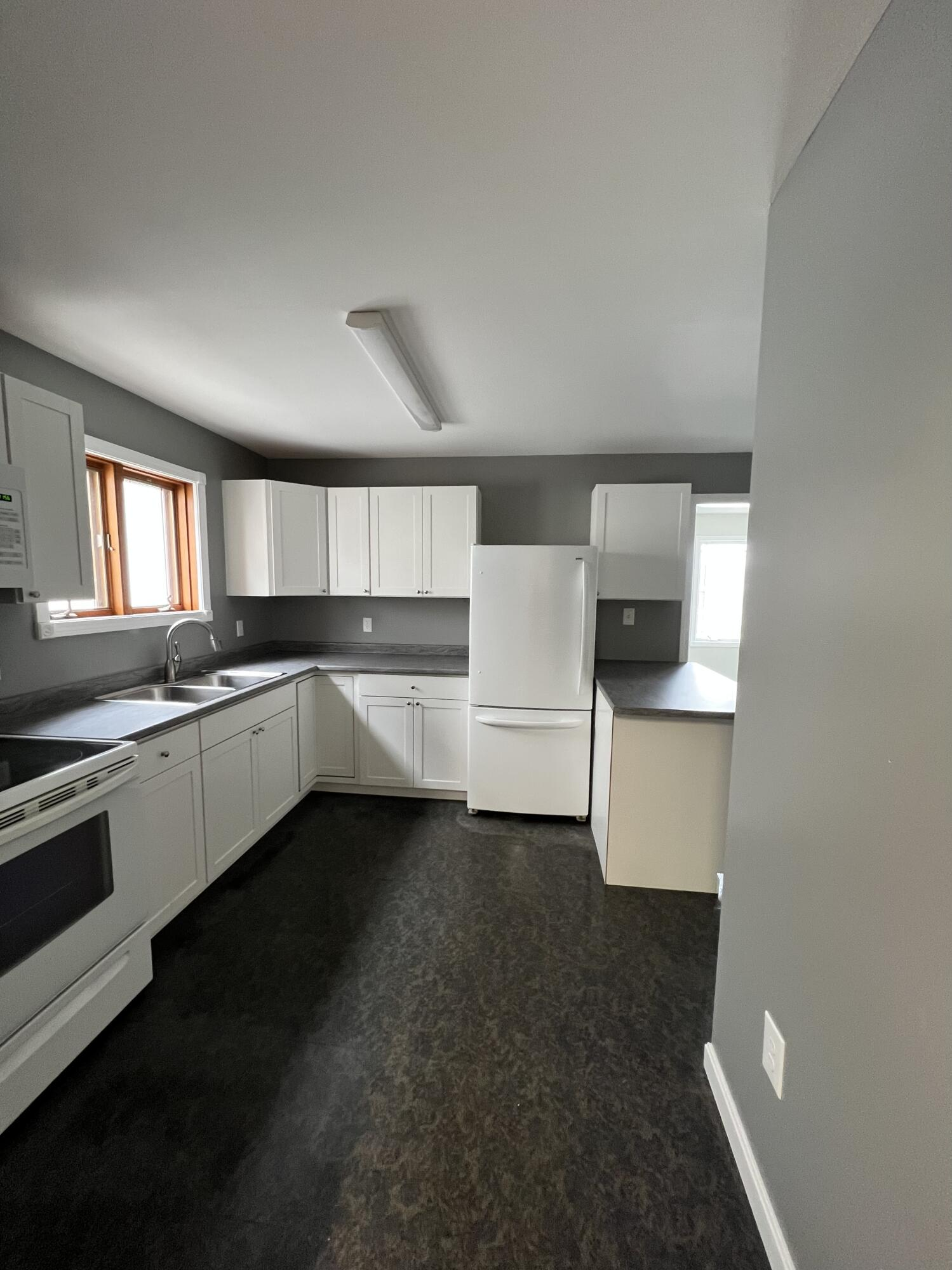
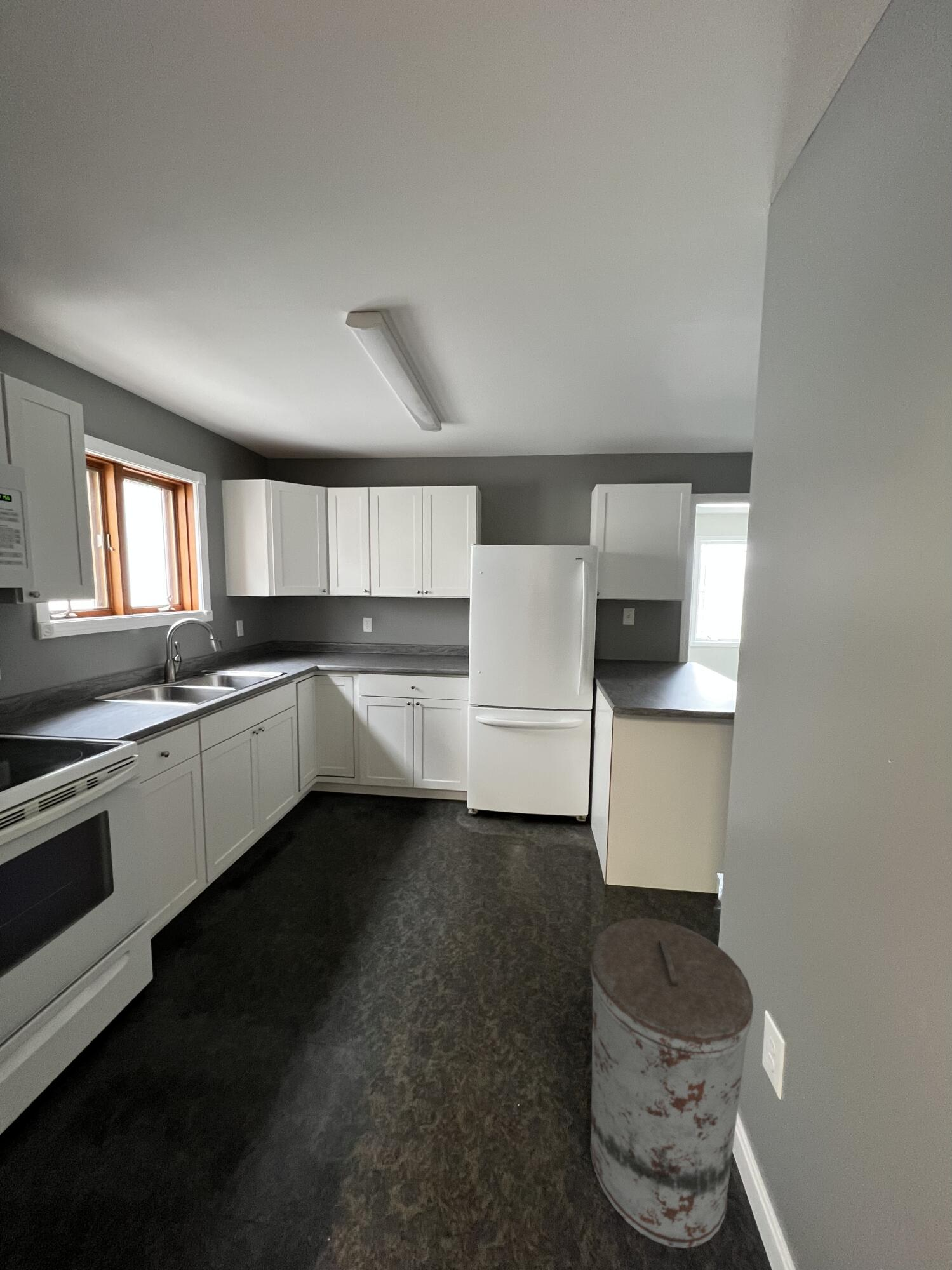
+ trash can (661, 1062)
